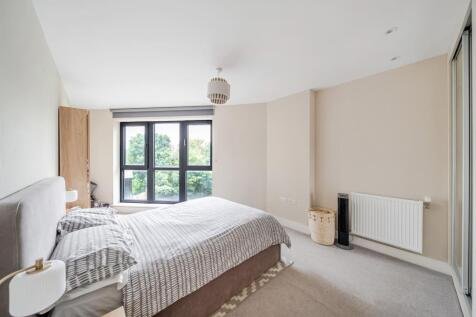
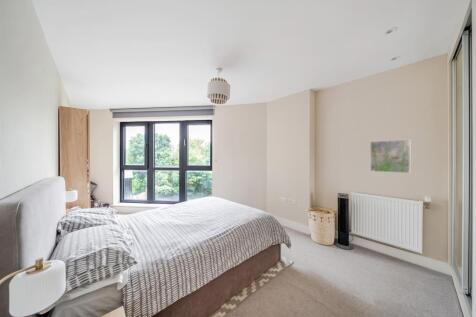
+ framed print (389, 156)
